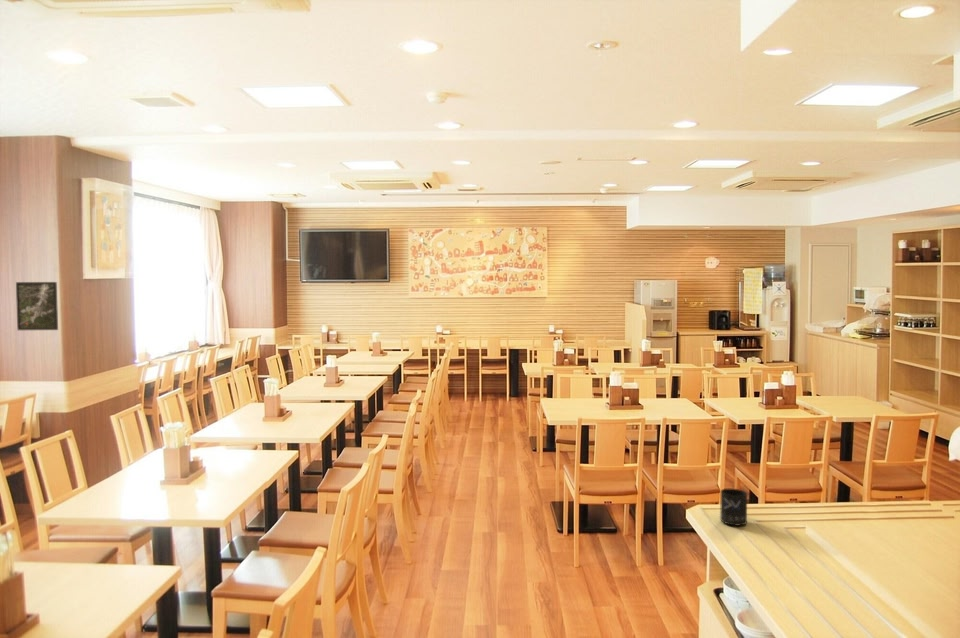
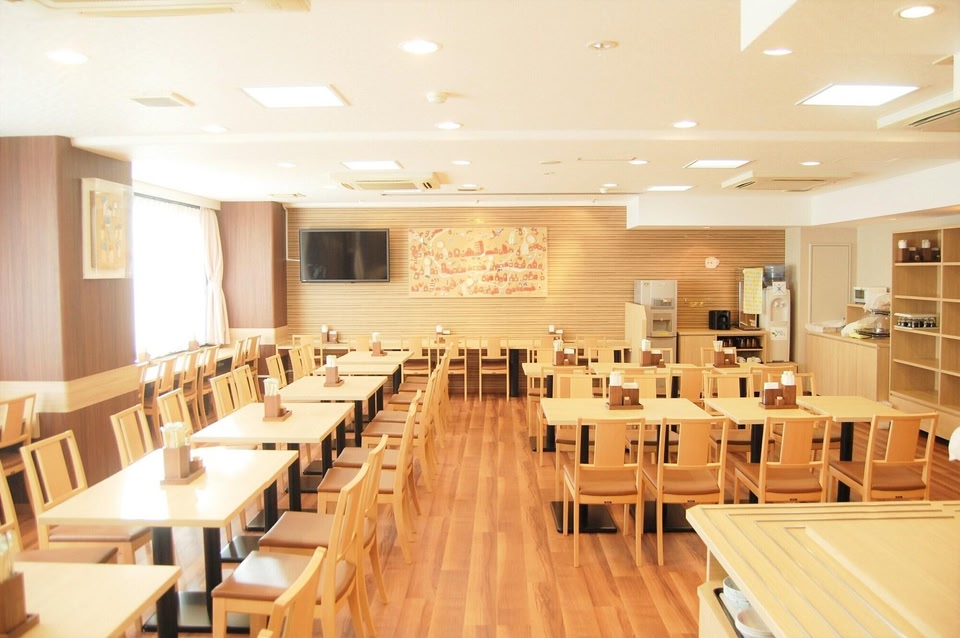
- mug (734, 505)
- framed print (37, 306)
